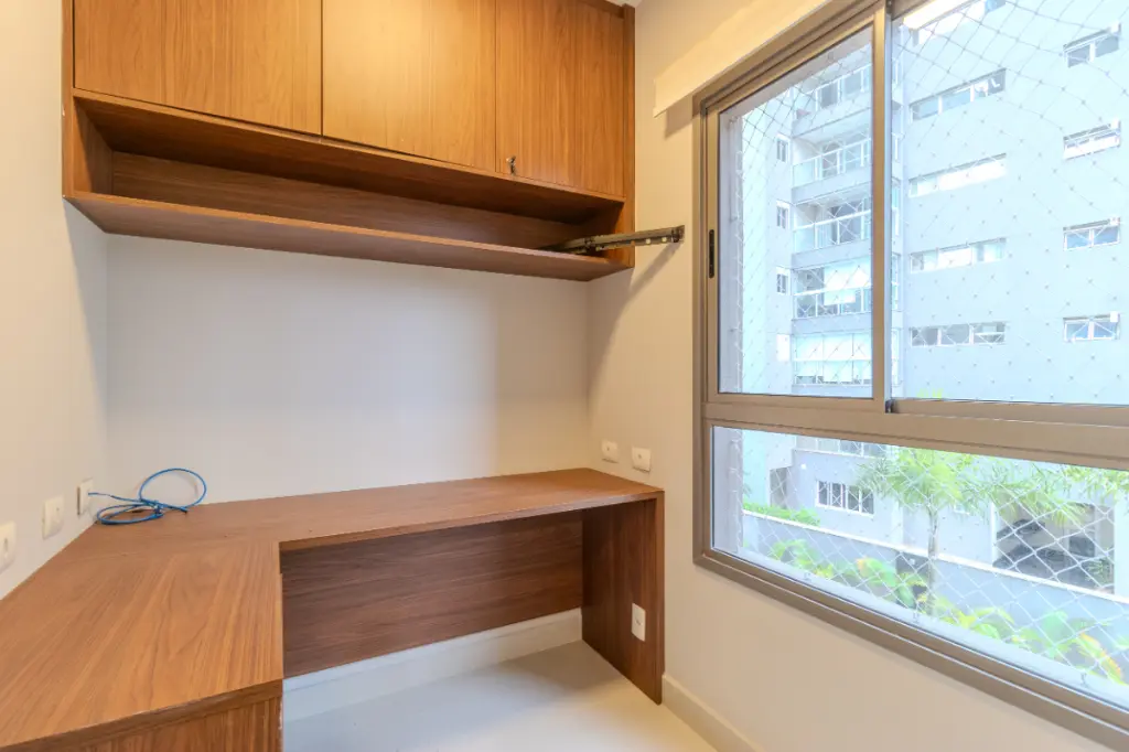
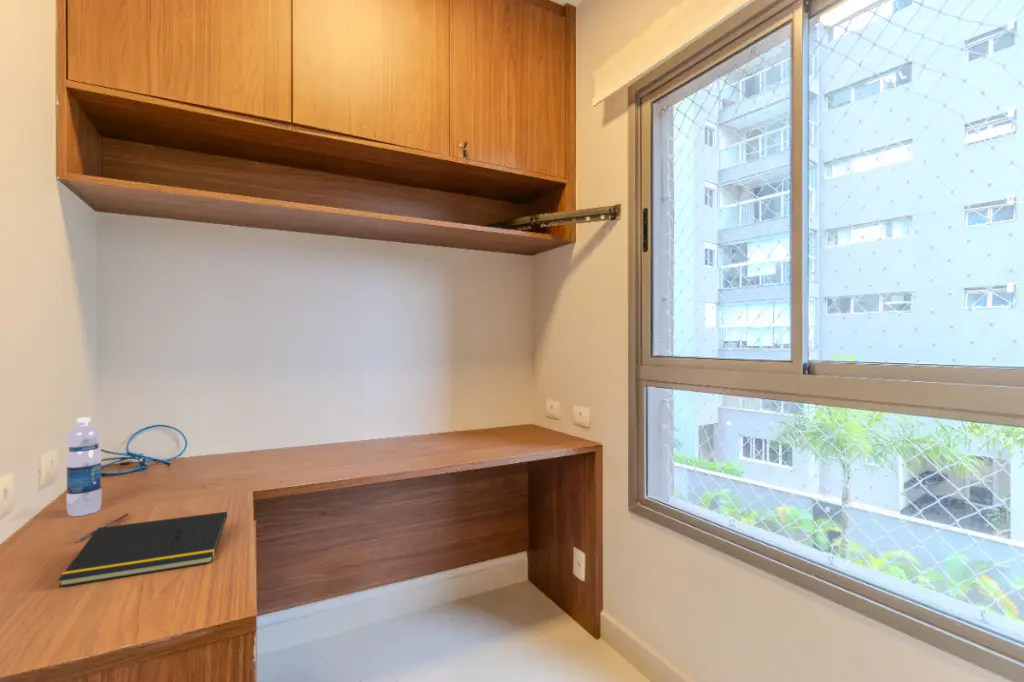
+ pen (104, 526)
+ notepad (153, 544)
+ water bottle (84, 465)
